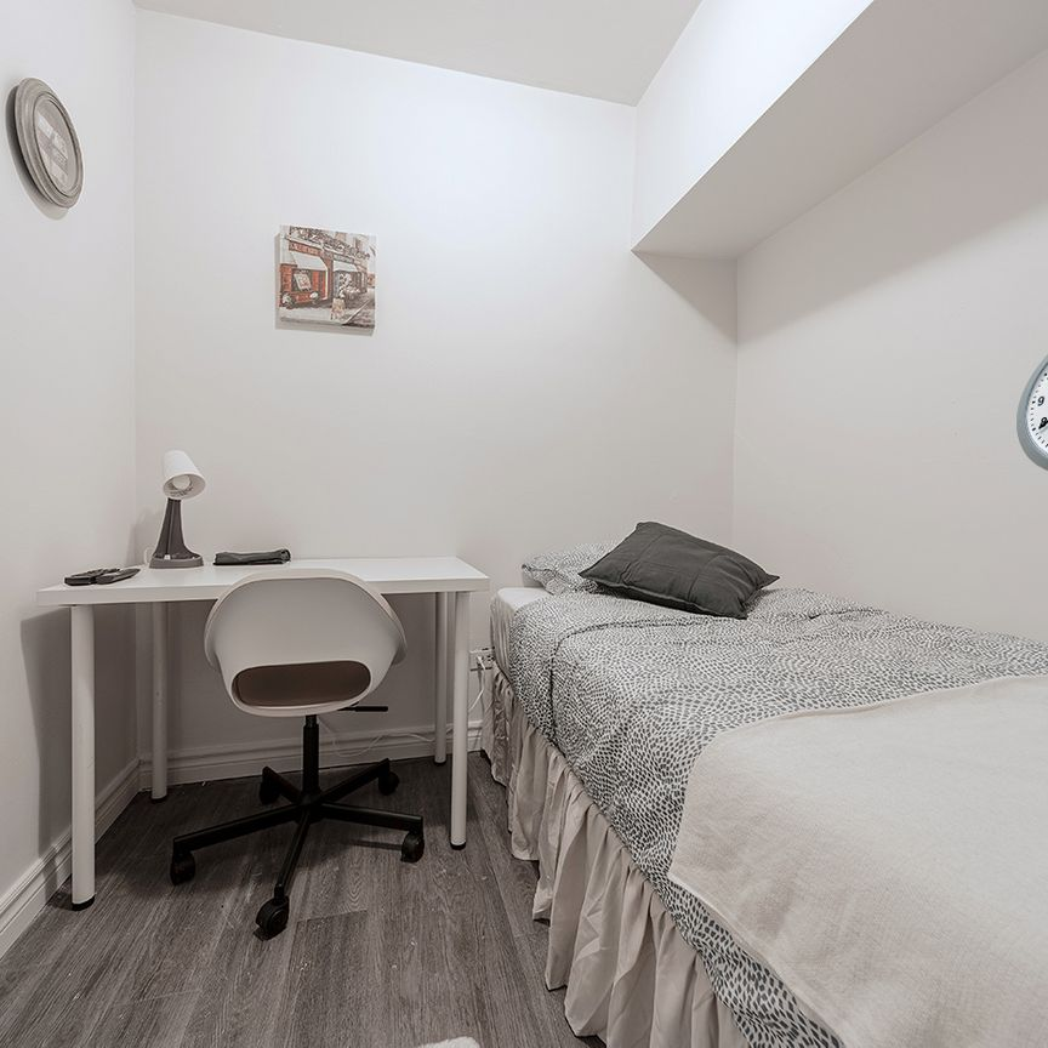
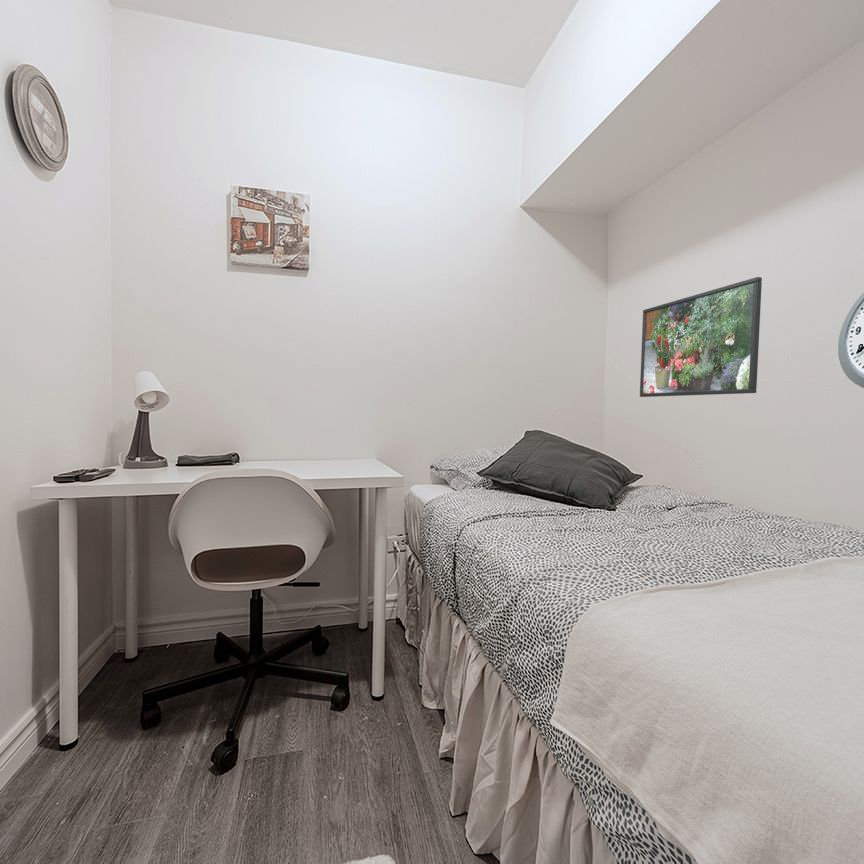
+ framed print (691, 345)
